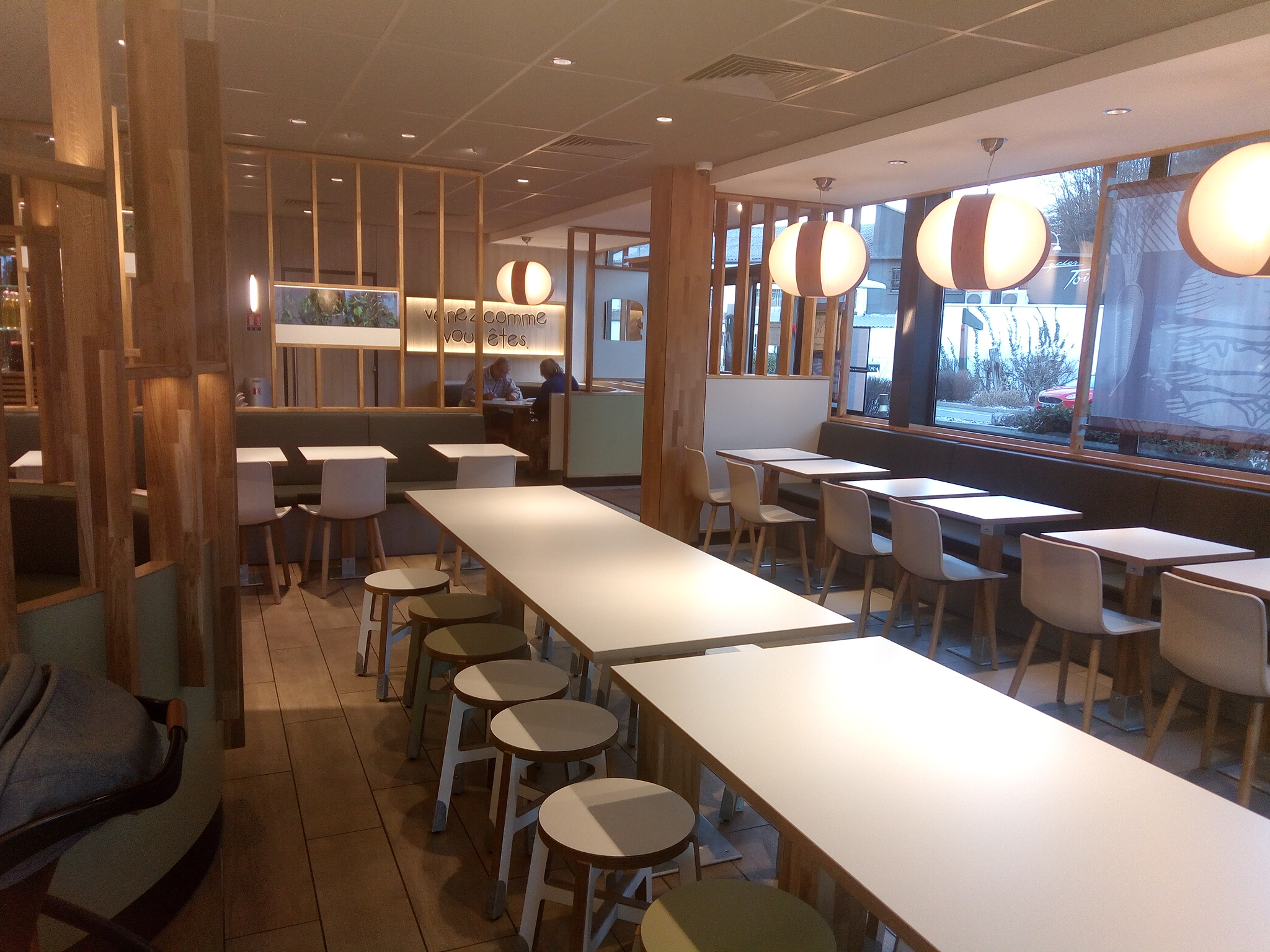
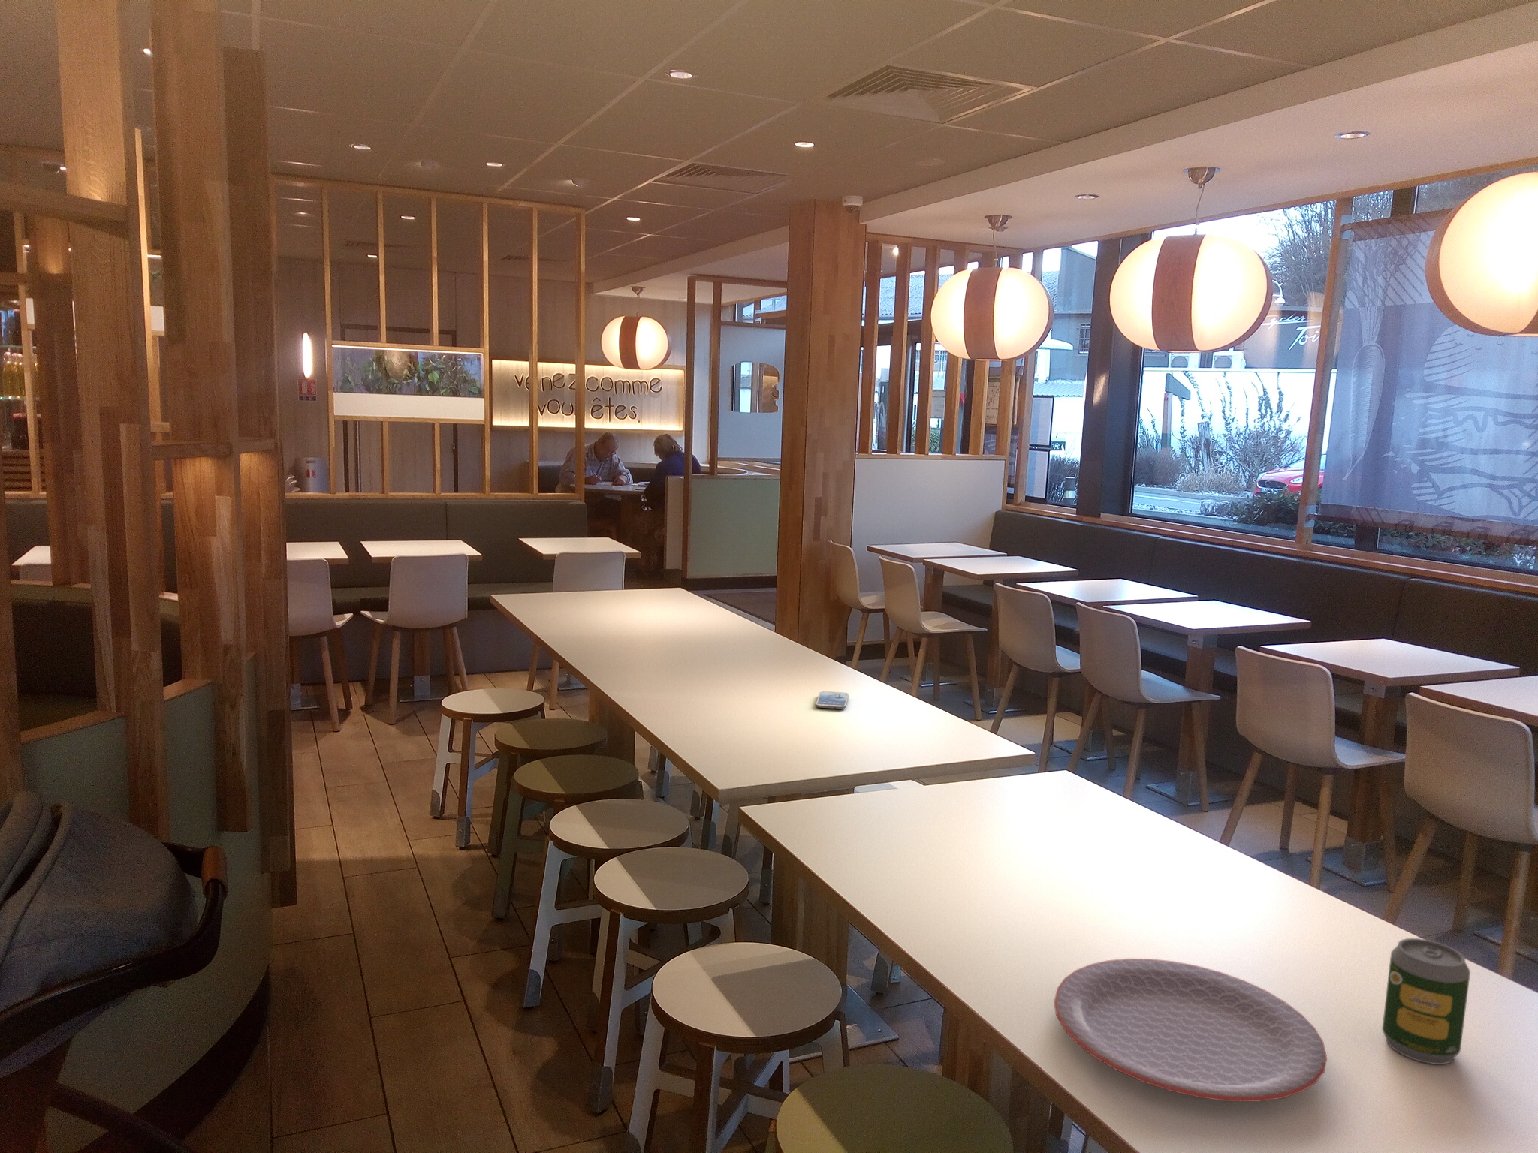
+ smartphone (832, 700)
+ soda can (1425, 999)
+ plate (1183, 1029)
